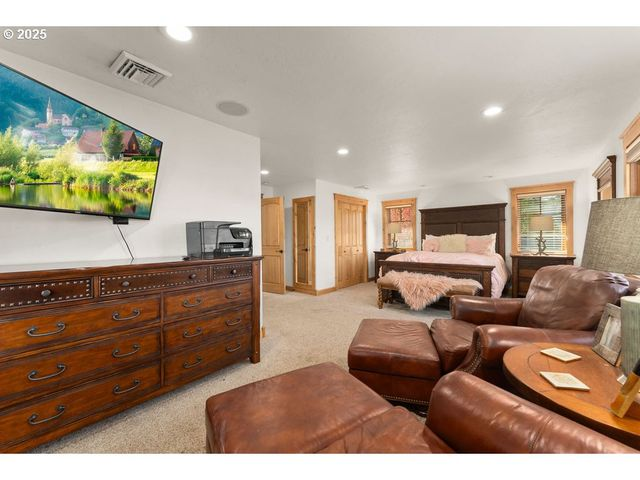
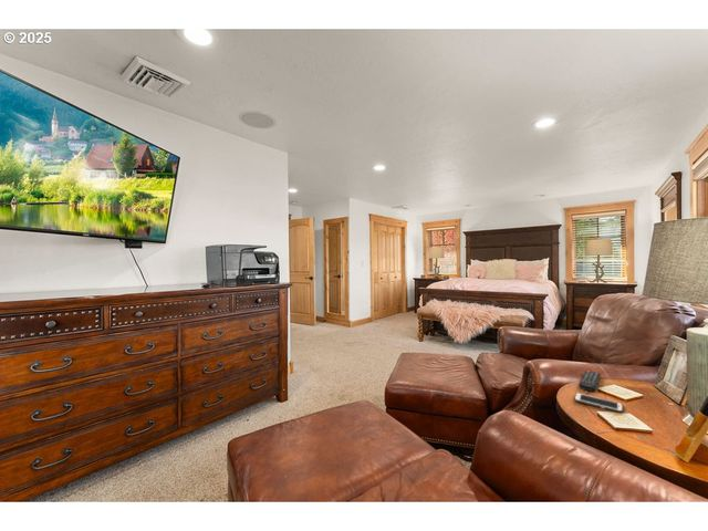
+ cell phone (597, 402)
+ remote control (590, 379)
